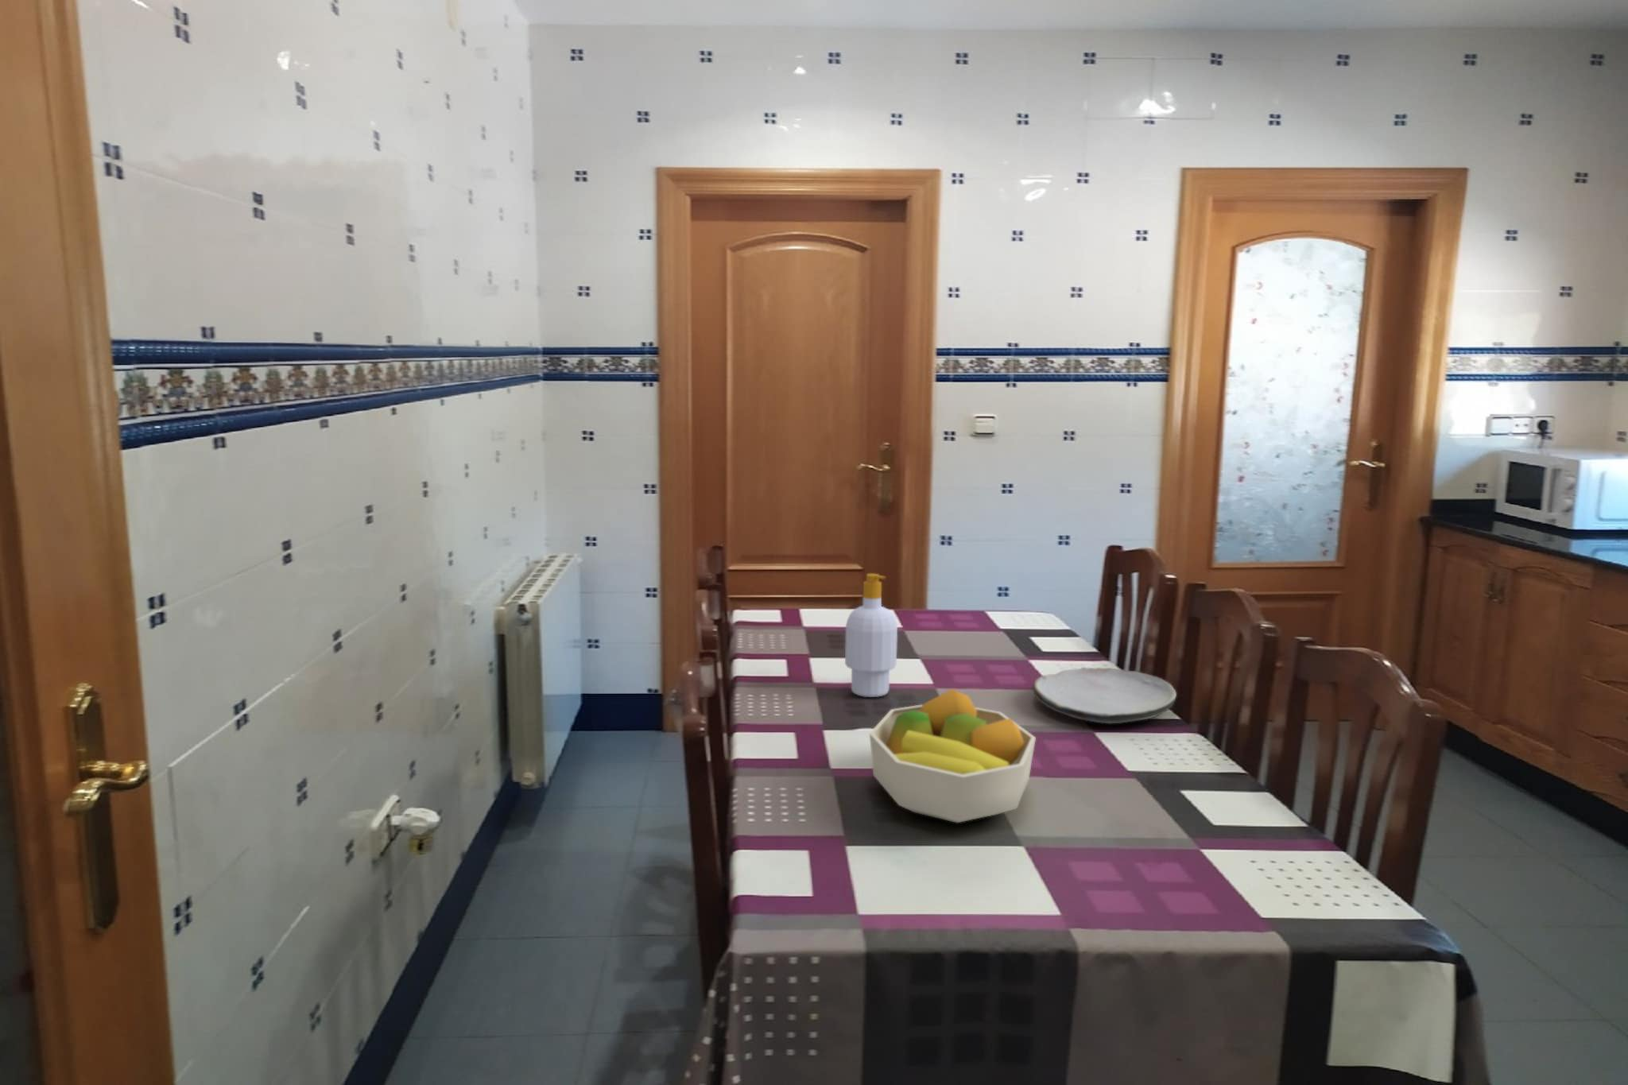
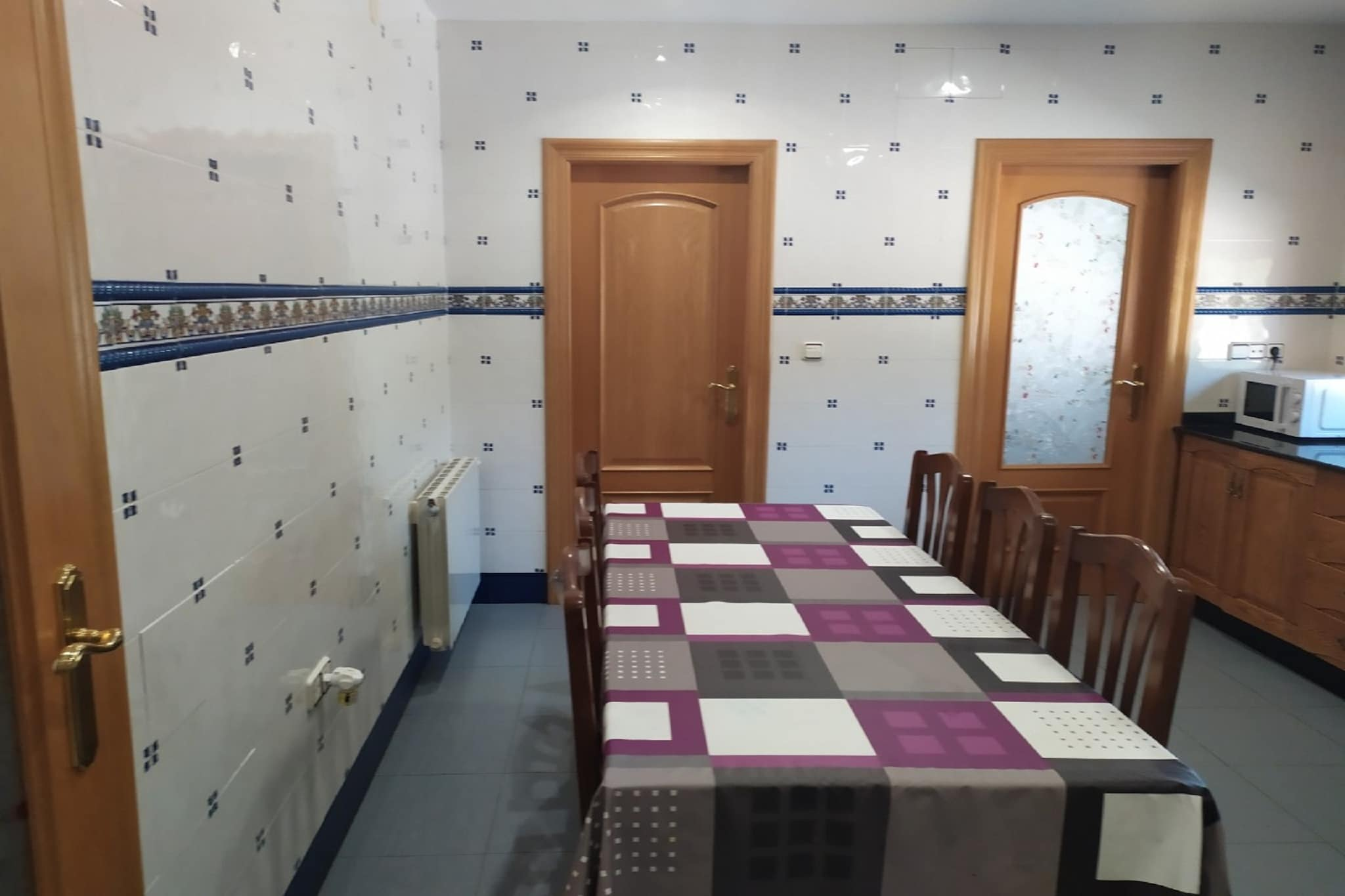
- fruit bowl (951, 751)
- soap bottle (871, 633)
- plate (1103, 695)
